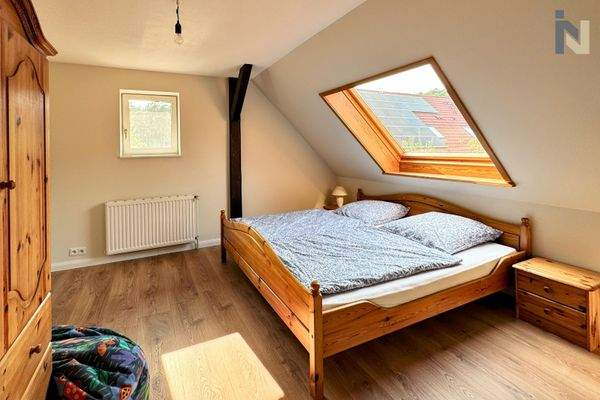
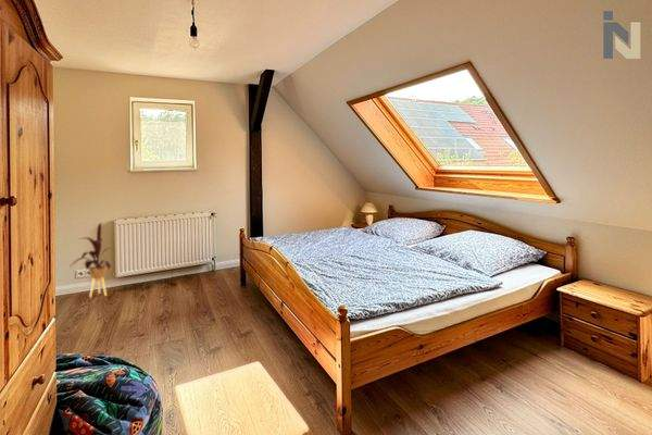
+ house plant (92, 260)
